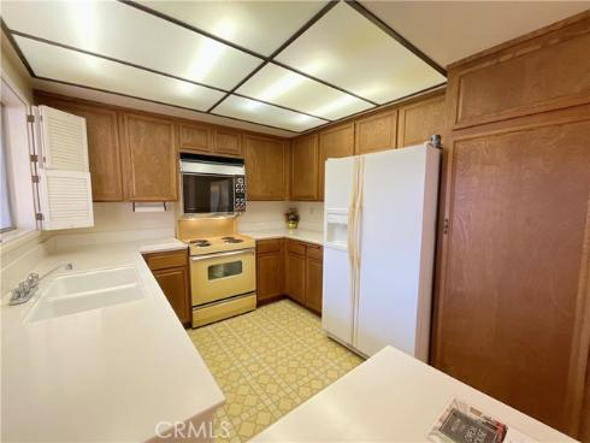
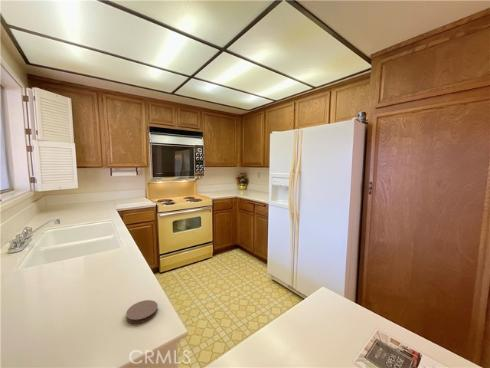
+ coaster (142, 311)
